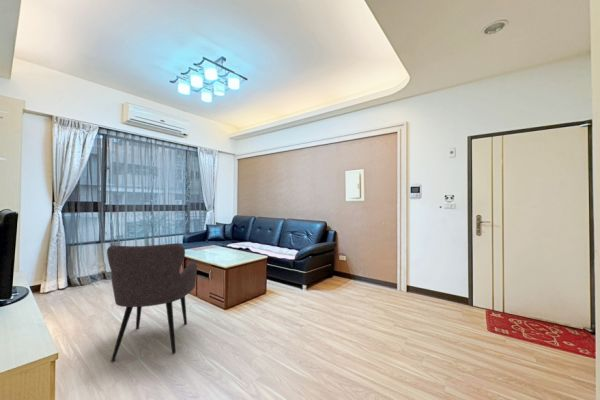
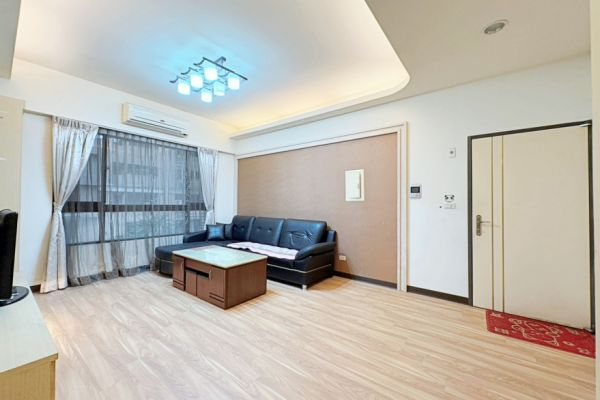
- armchair (153, 291)
